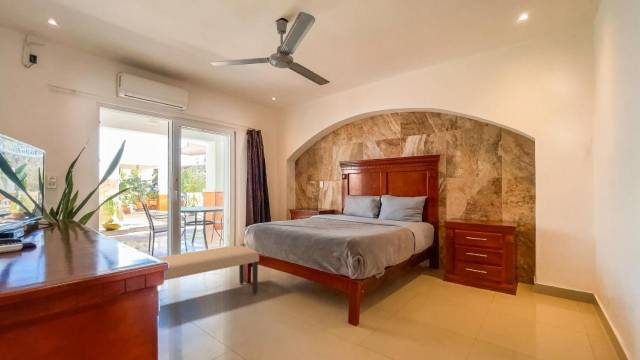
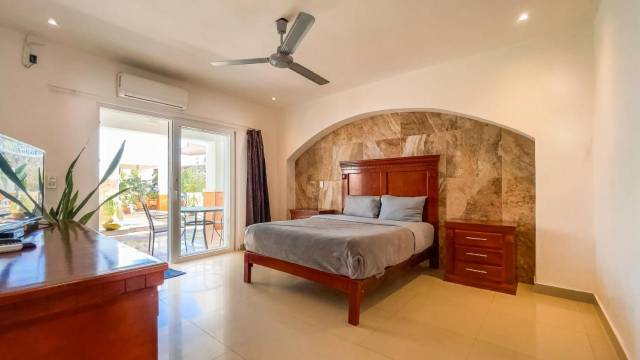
- bench (202, 272)
